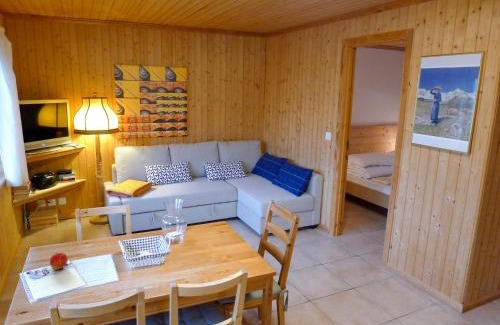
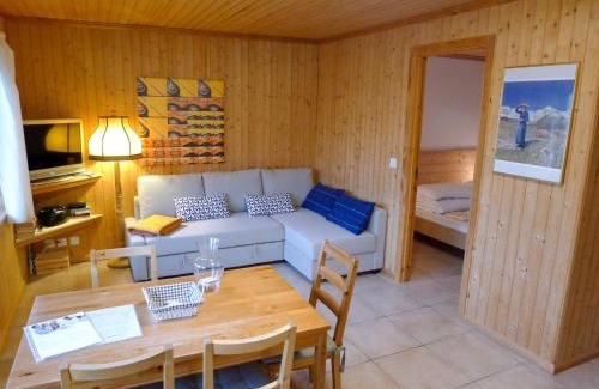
- apple (59, 261)
